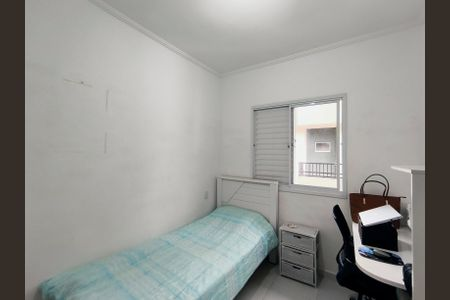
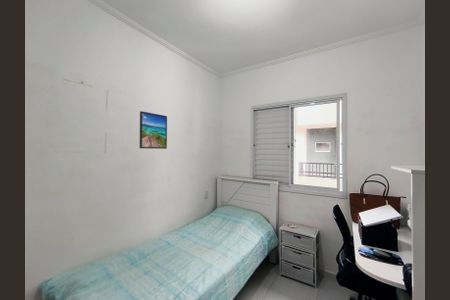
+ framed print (154, 131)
